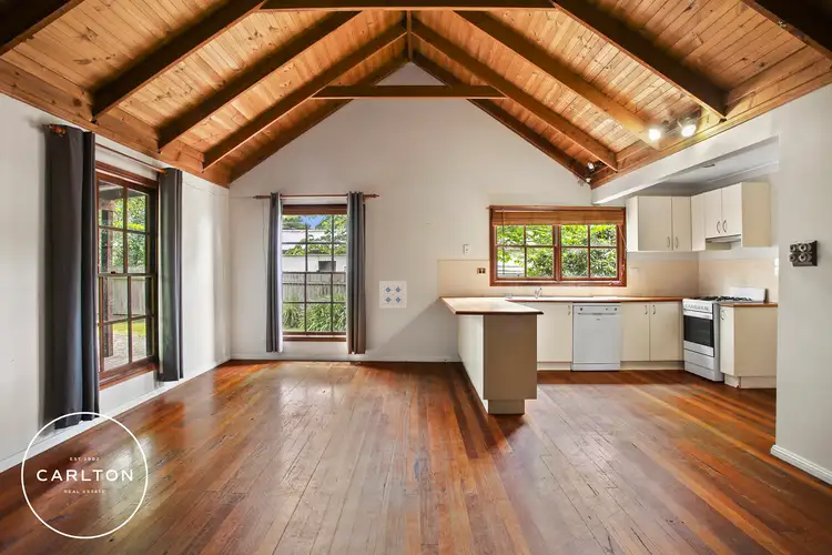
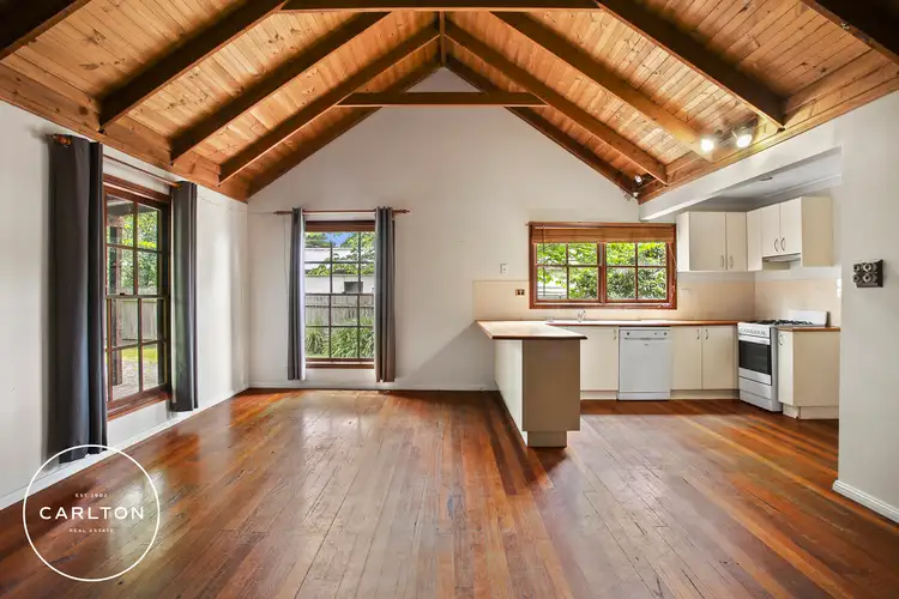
- wall art (393, 294)
